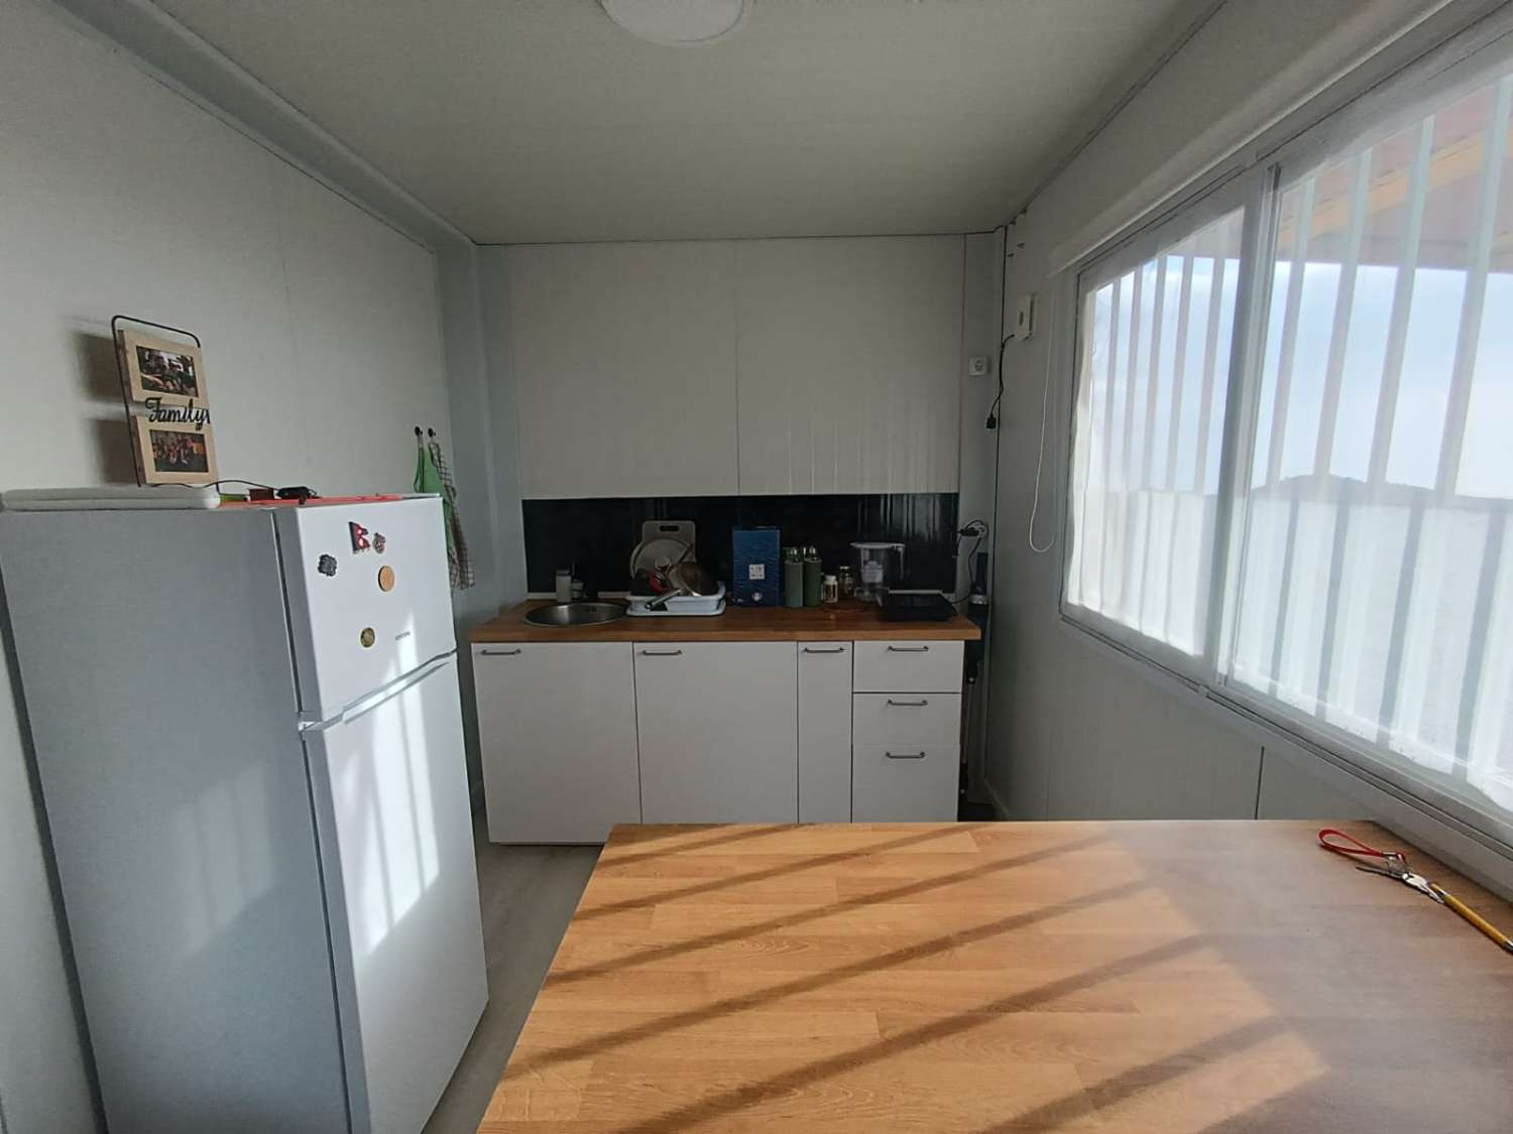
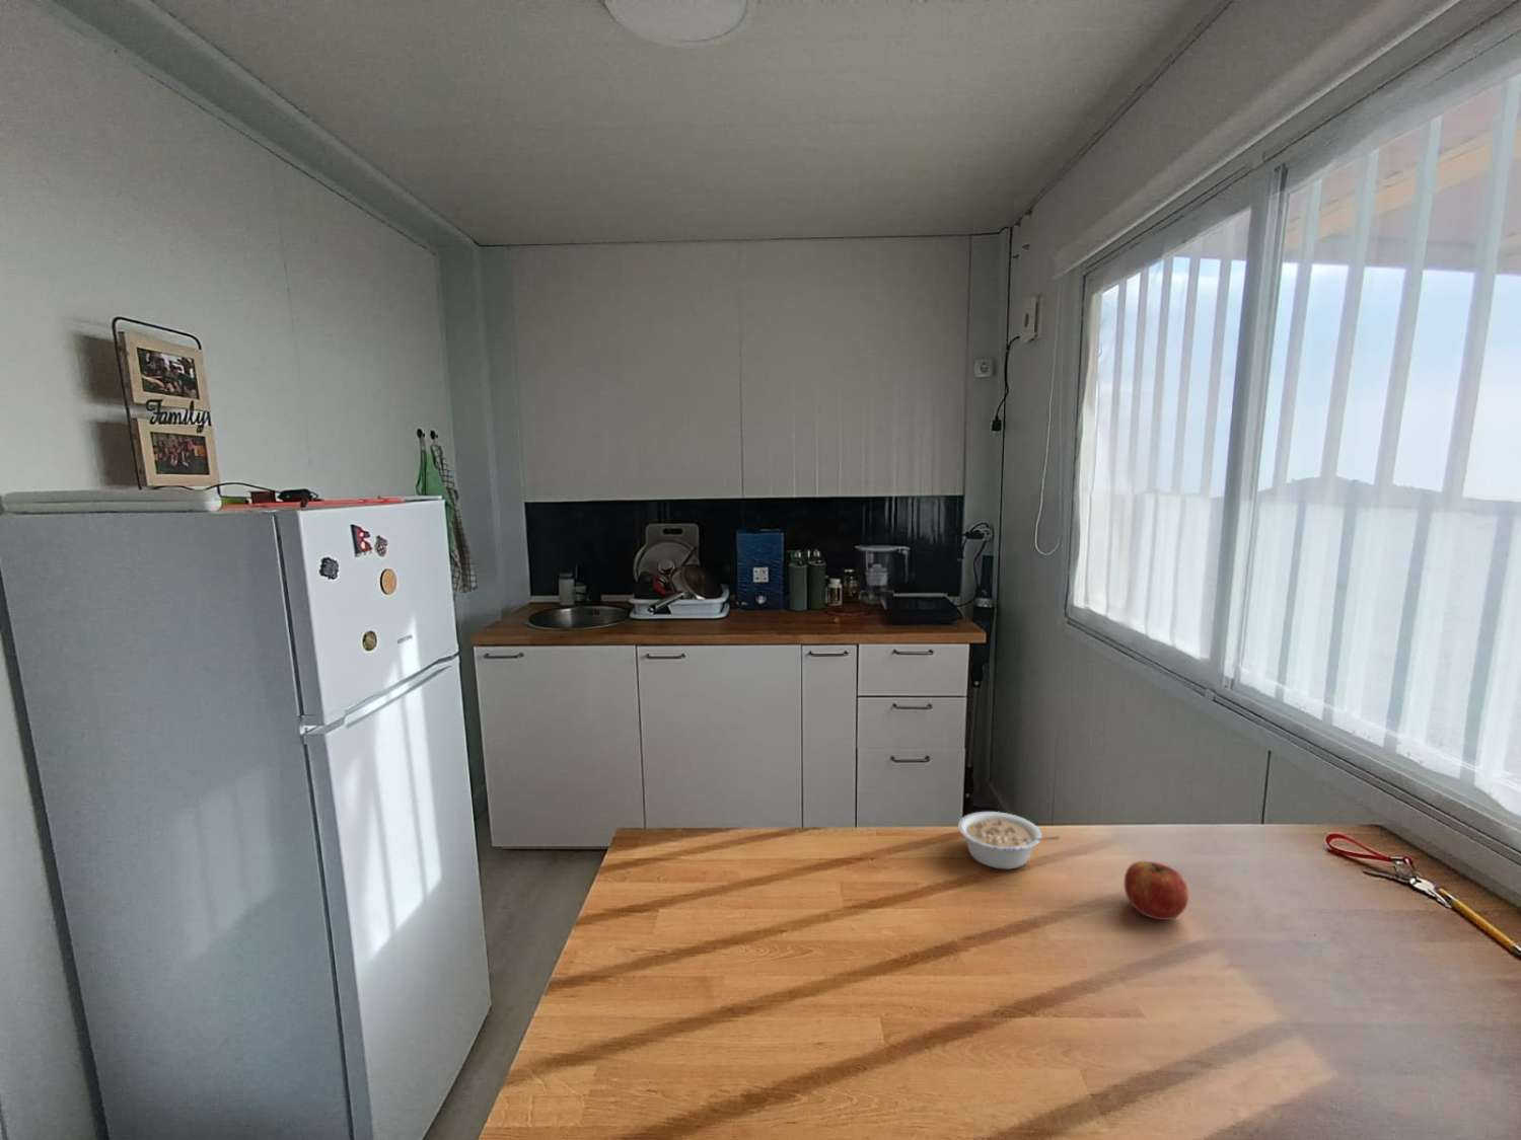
+ fruit (1155, 886)
+ legume (1002, 839)
